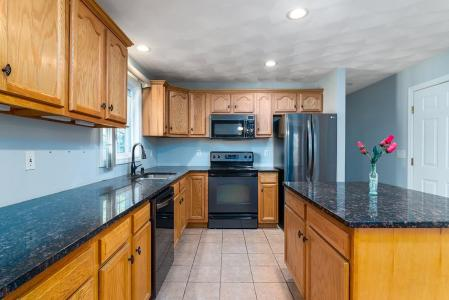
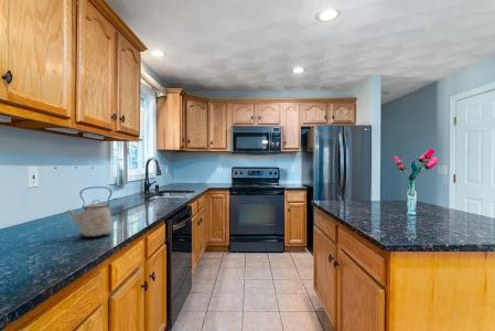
+ kettle (89, 211)
